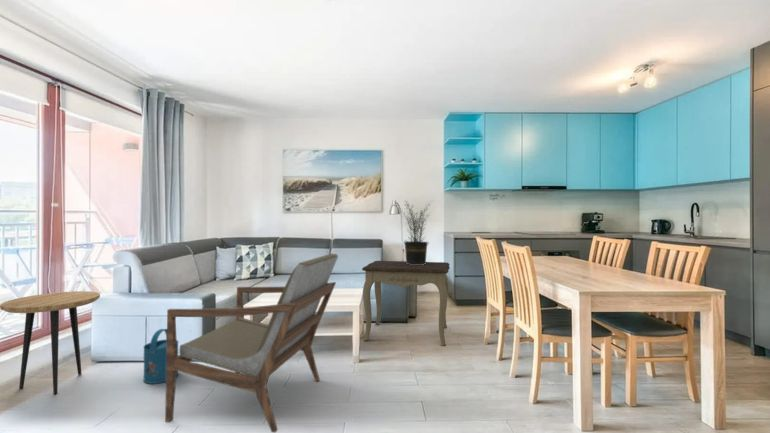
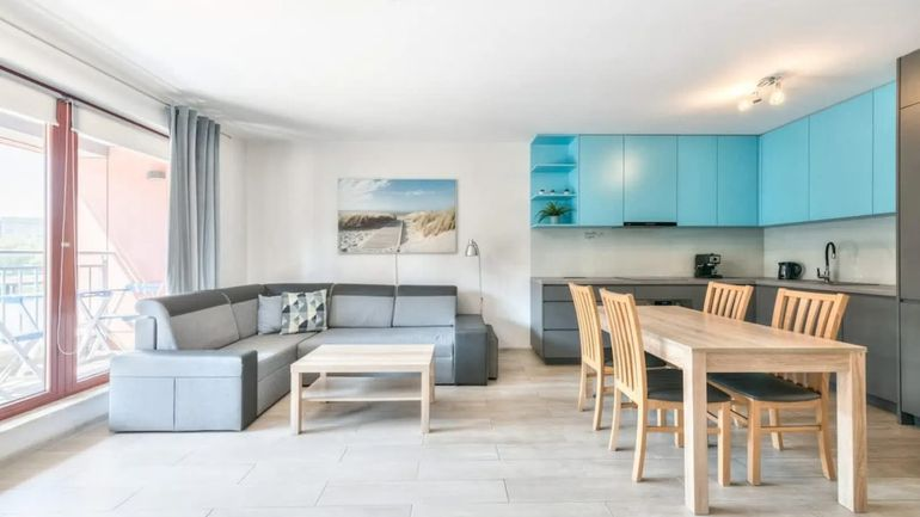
- side table (406, 286)
- side table (53, 342)
- potted plant (415, 231)
- watering can (177, 353)
- armchair (262, 327)
